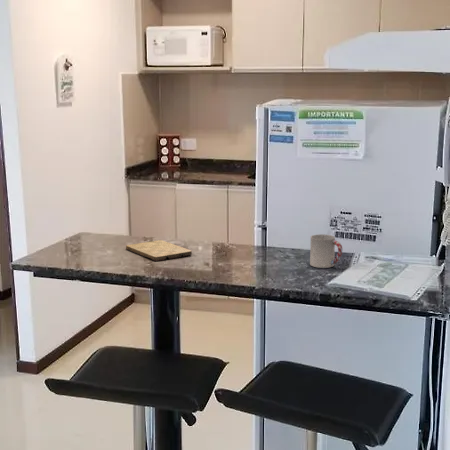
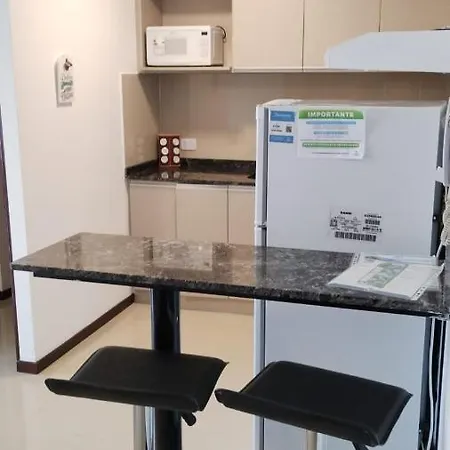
- cup (326, 251)
- cutting board (158, 249)
